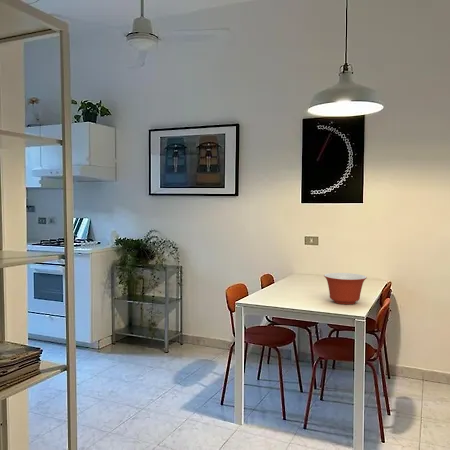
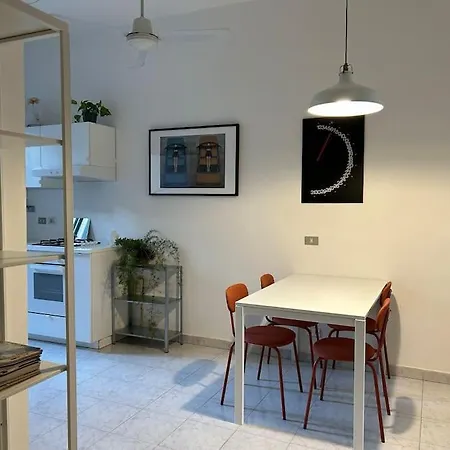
- mixing bowl (344, 289)
